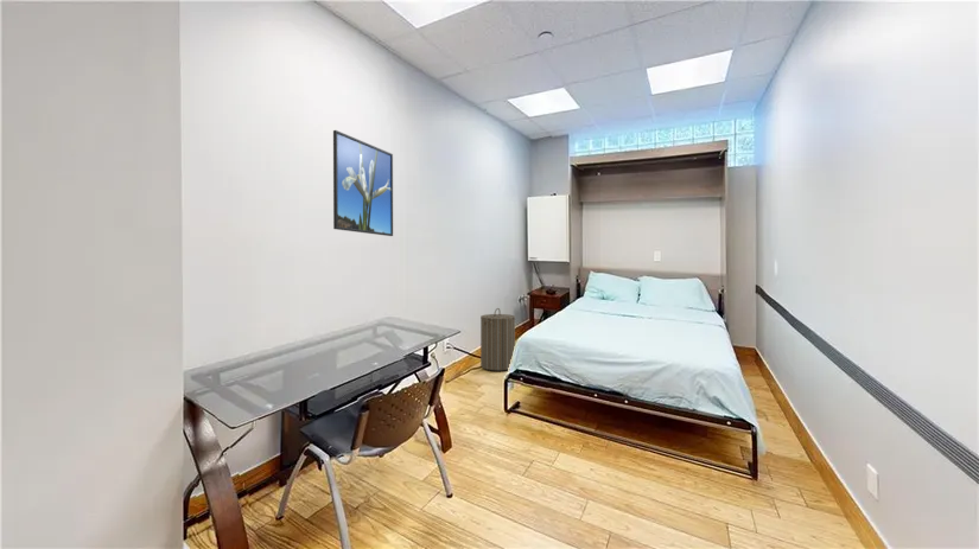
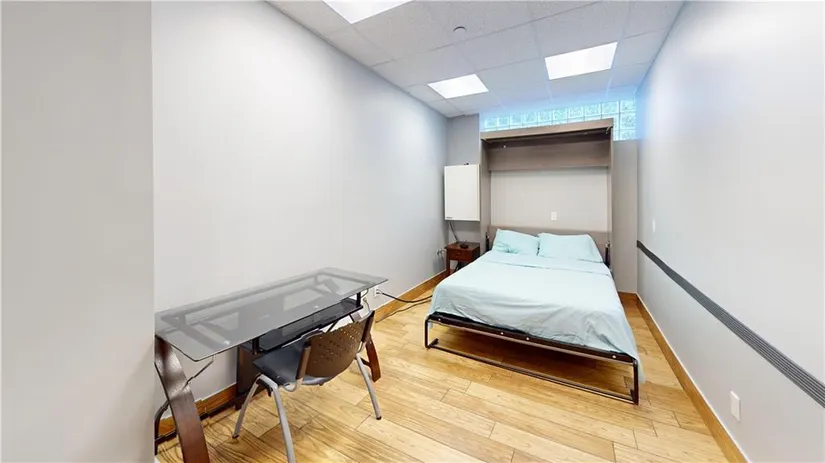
- laundry hamper (497, 337)
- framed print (365, 187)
